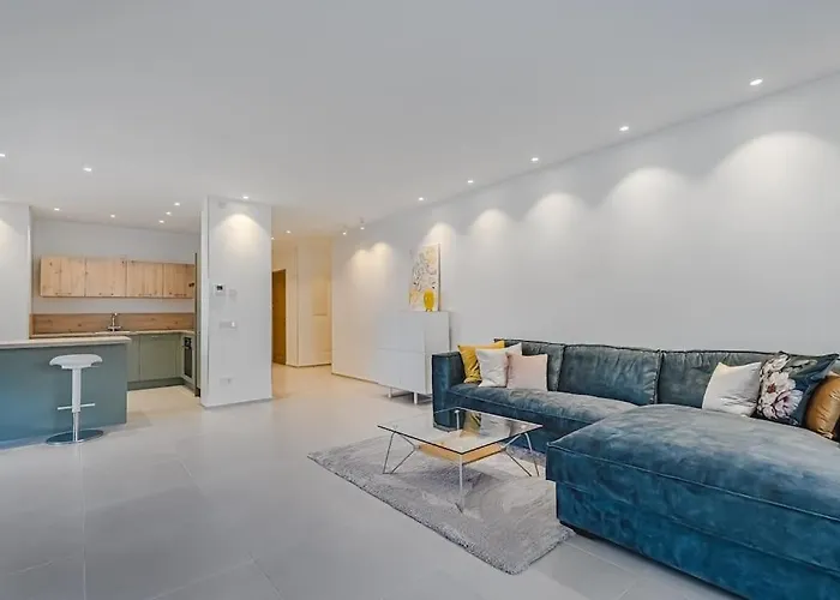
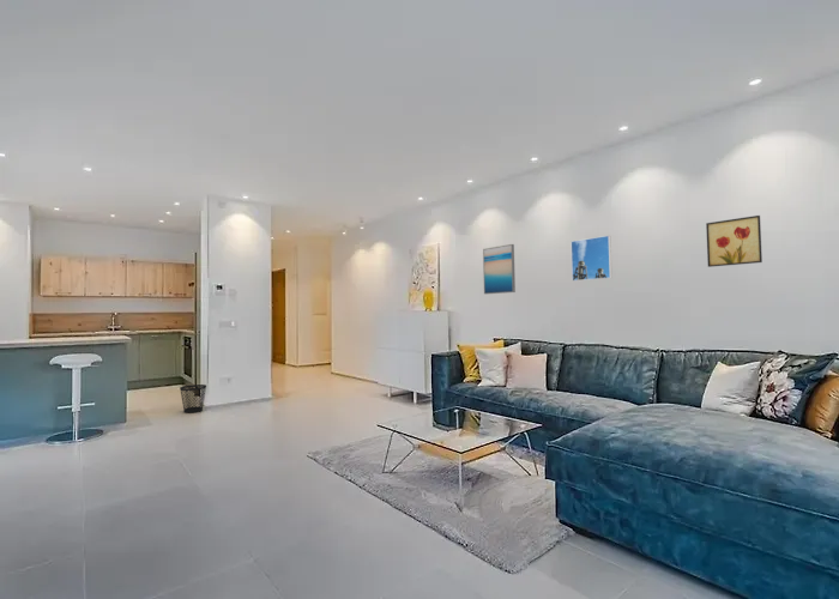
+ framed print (590, 259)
+ wall art (497, 270)
+ wastebasket (193, 398)
+ wall art (732, 242)
